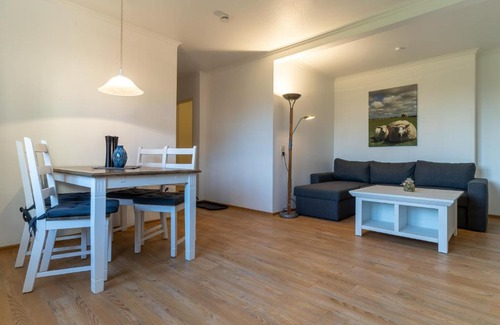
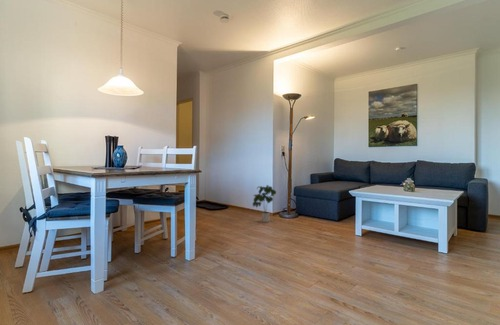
+ potted plant (263, 203)
